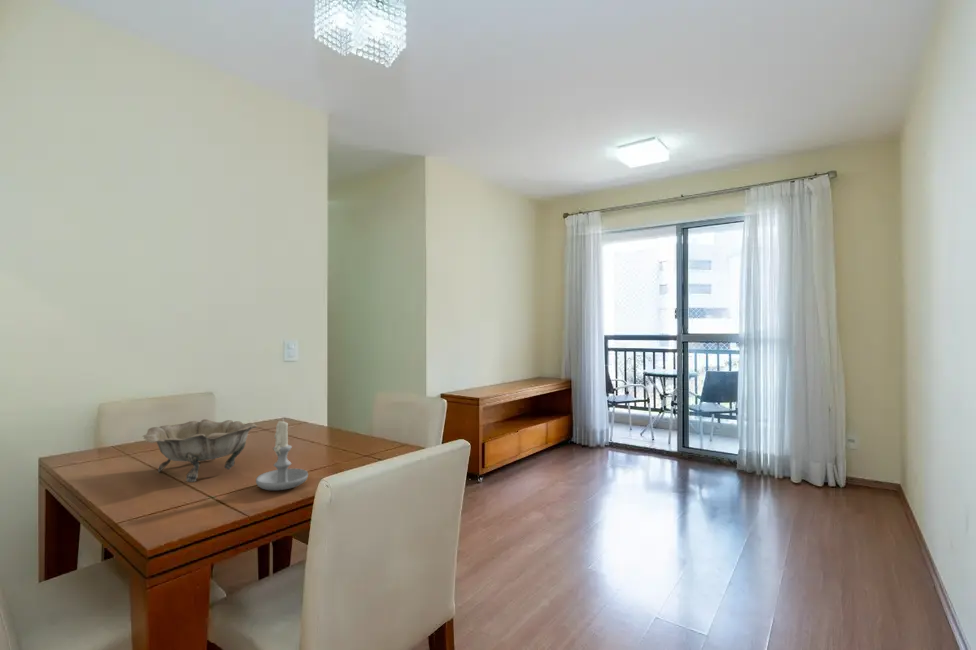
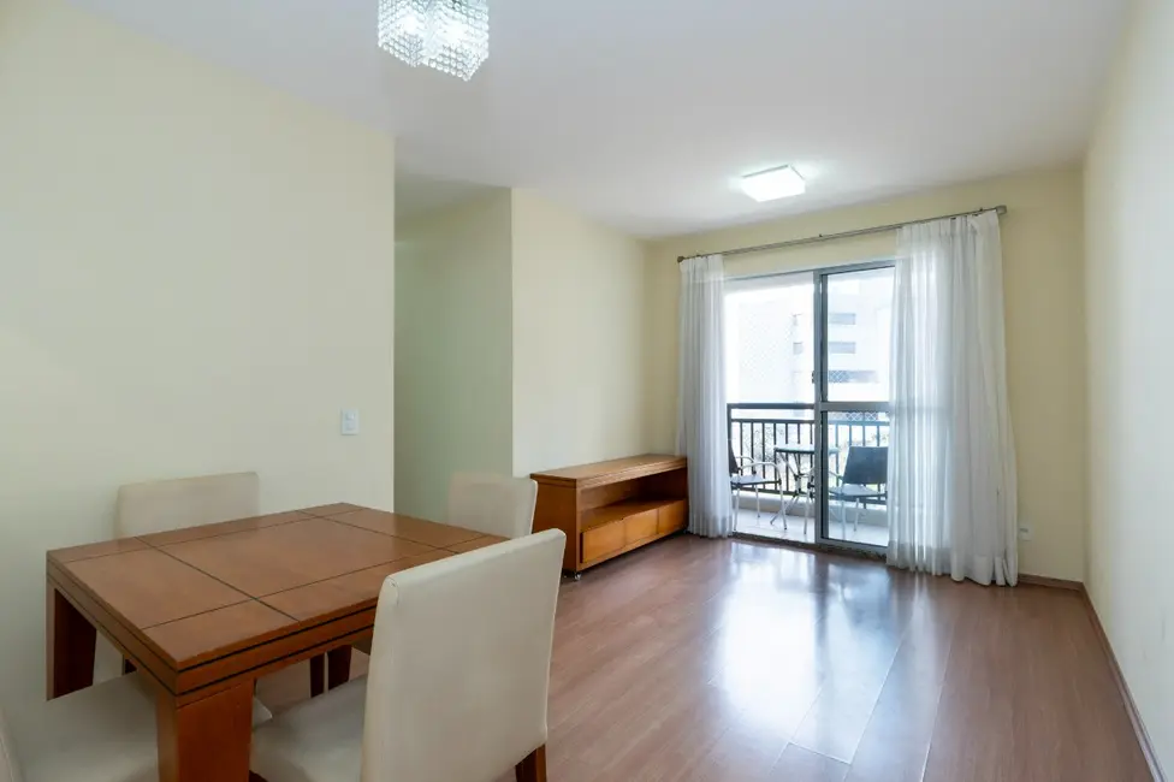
- candle (282, 452)
- decorative bowl (201, 446)
